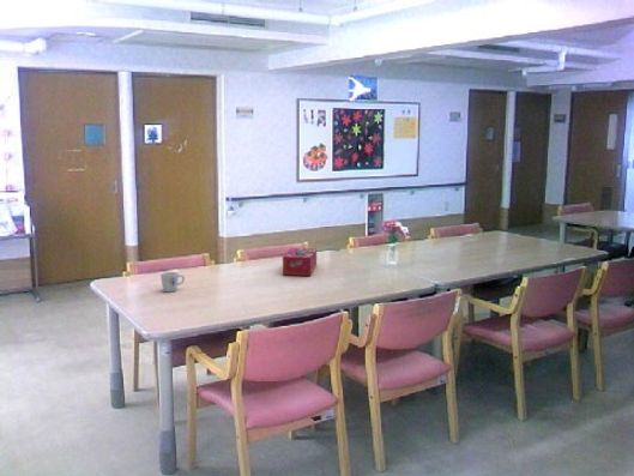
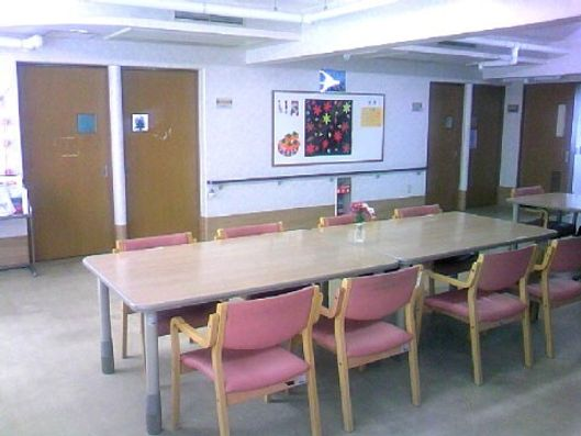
- mug (173, 282)
- tissue box (300, 260)
